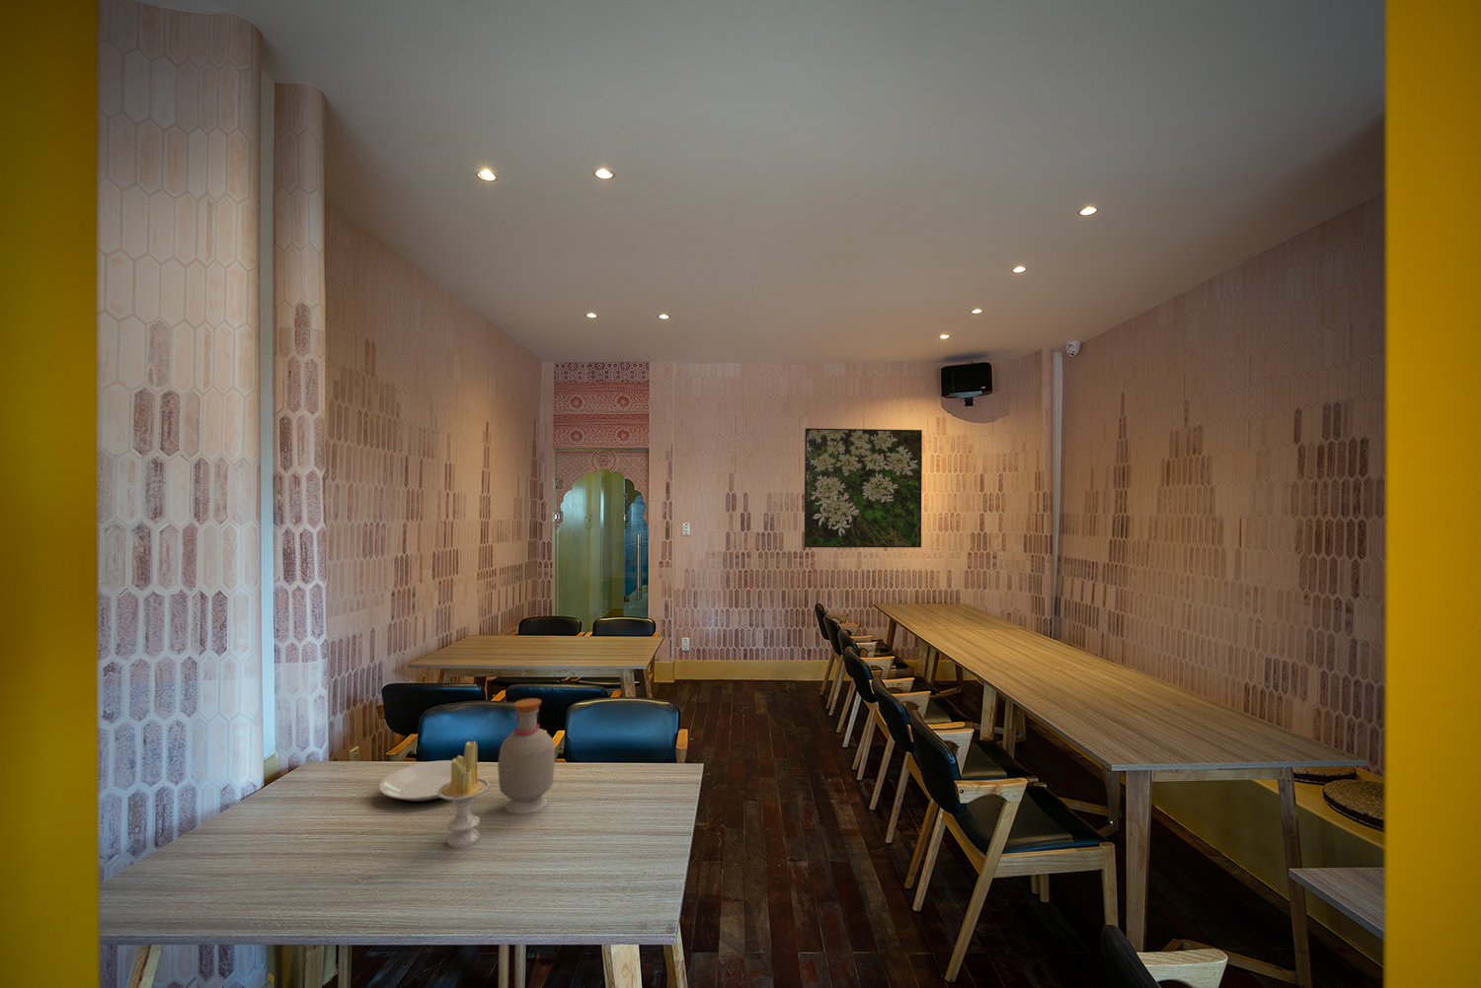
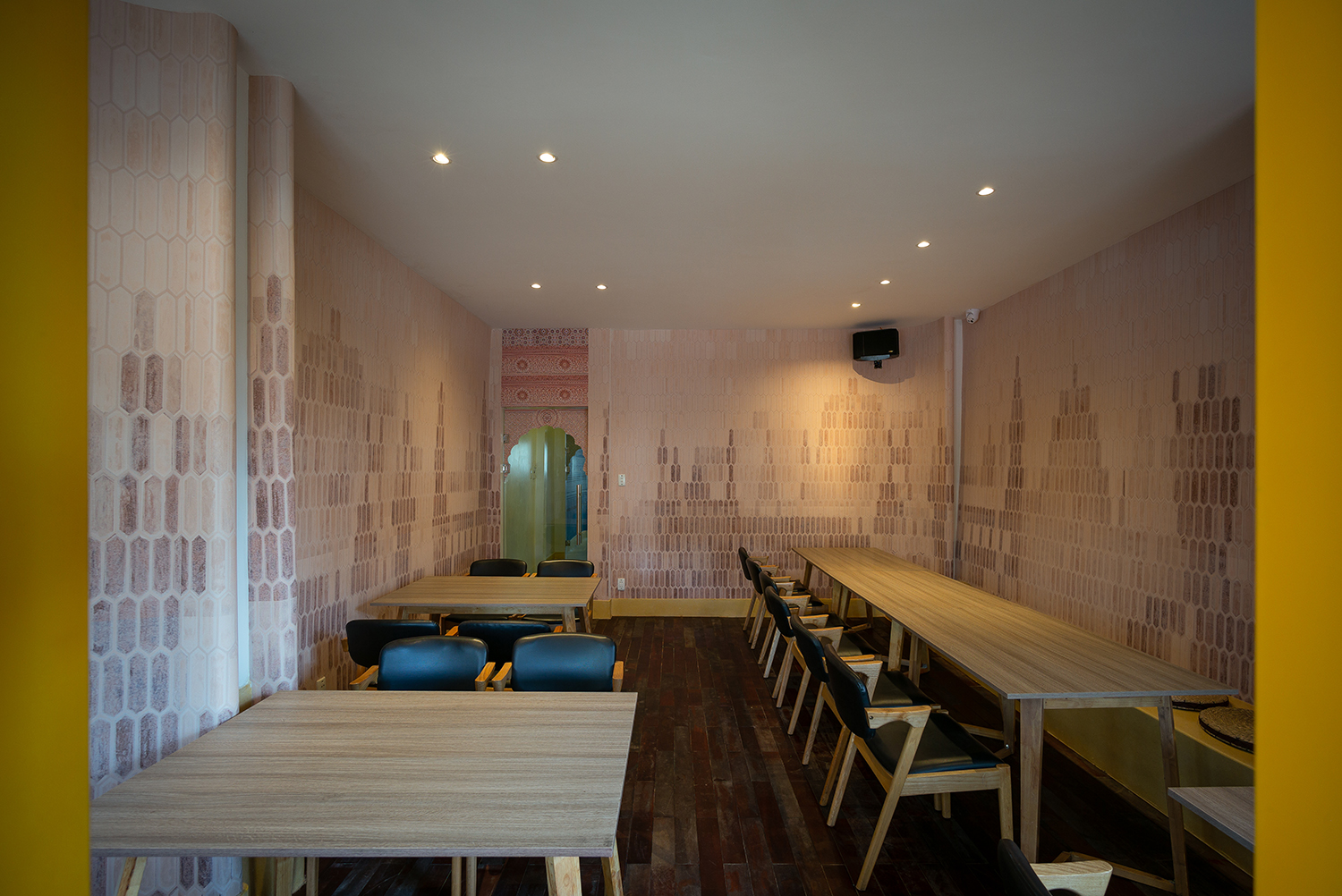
- candle (464, 791)
- plate (428, 784)
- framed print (863, 488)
- bottle (526, 752)
